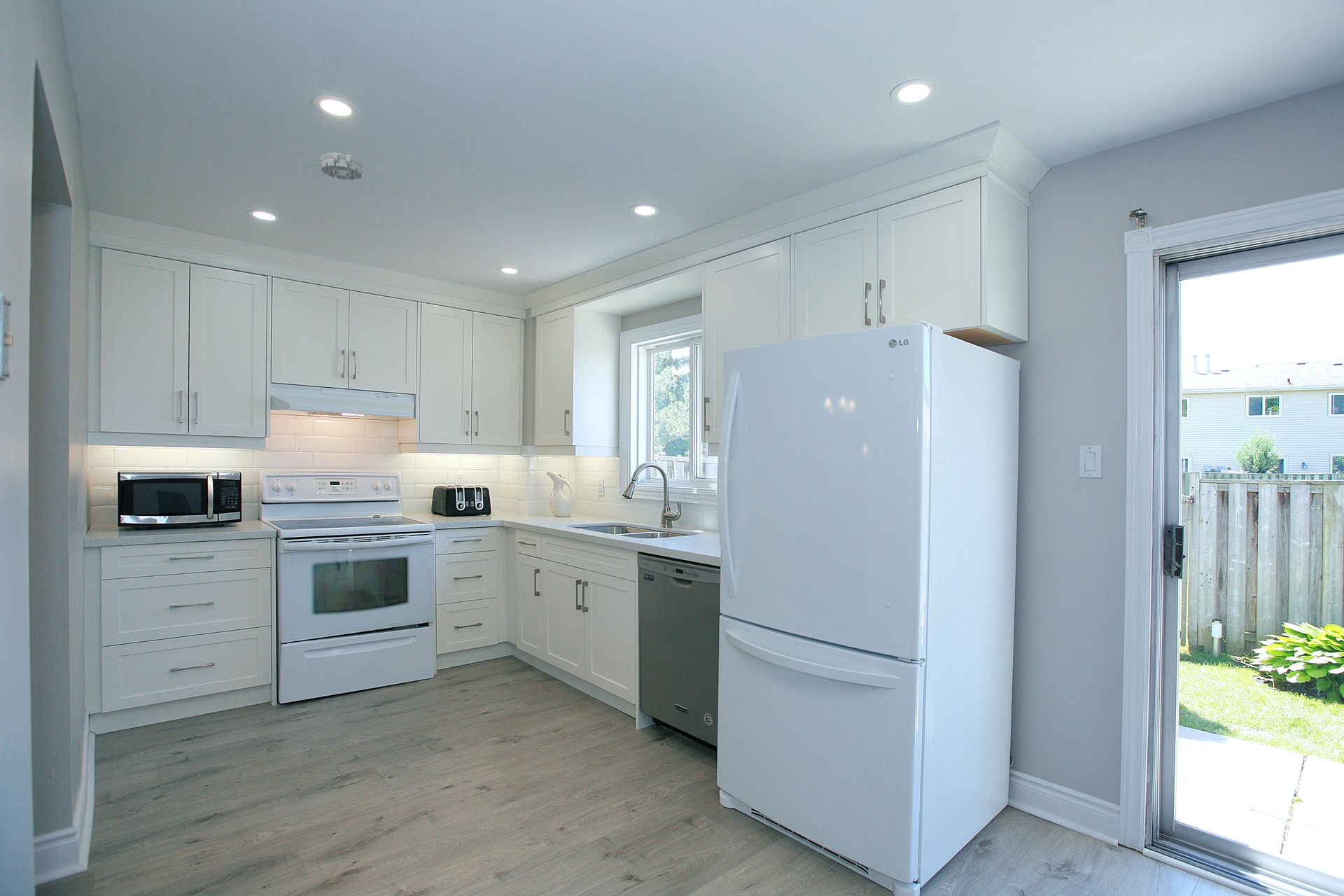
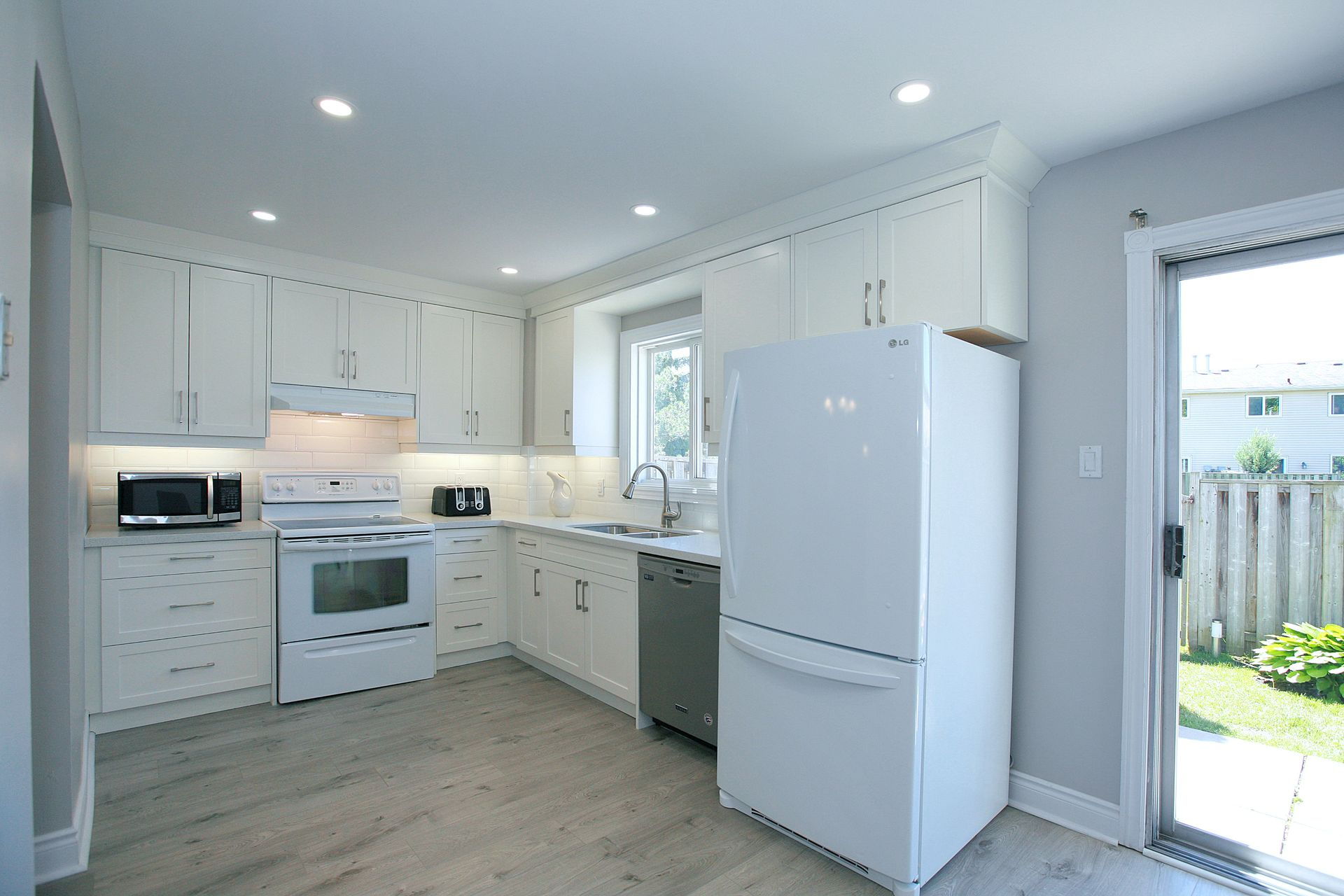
- smoke detector (342, 165)
